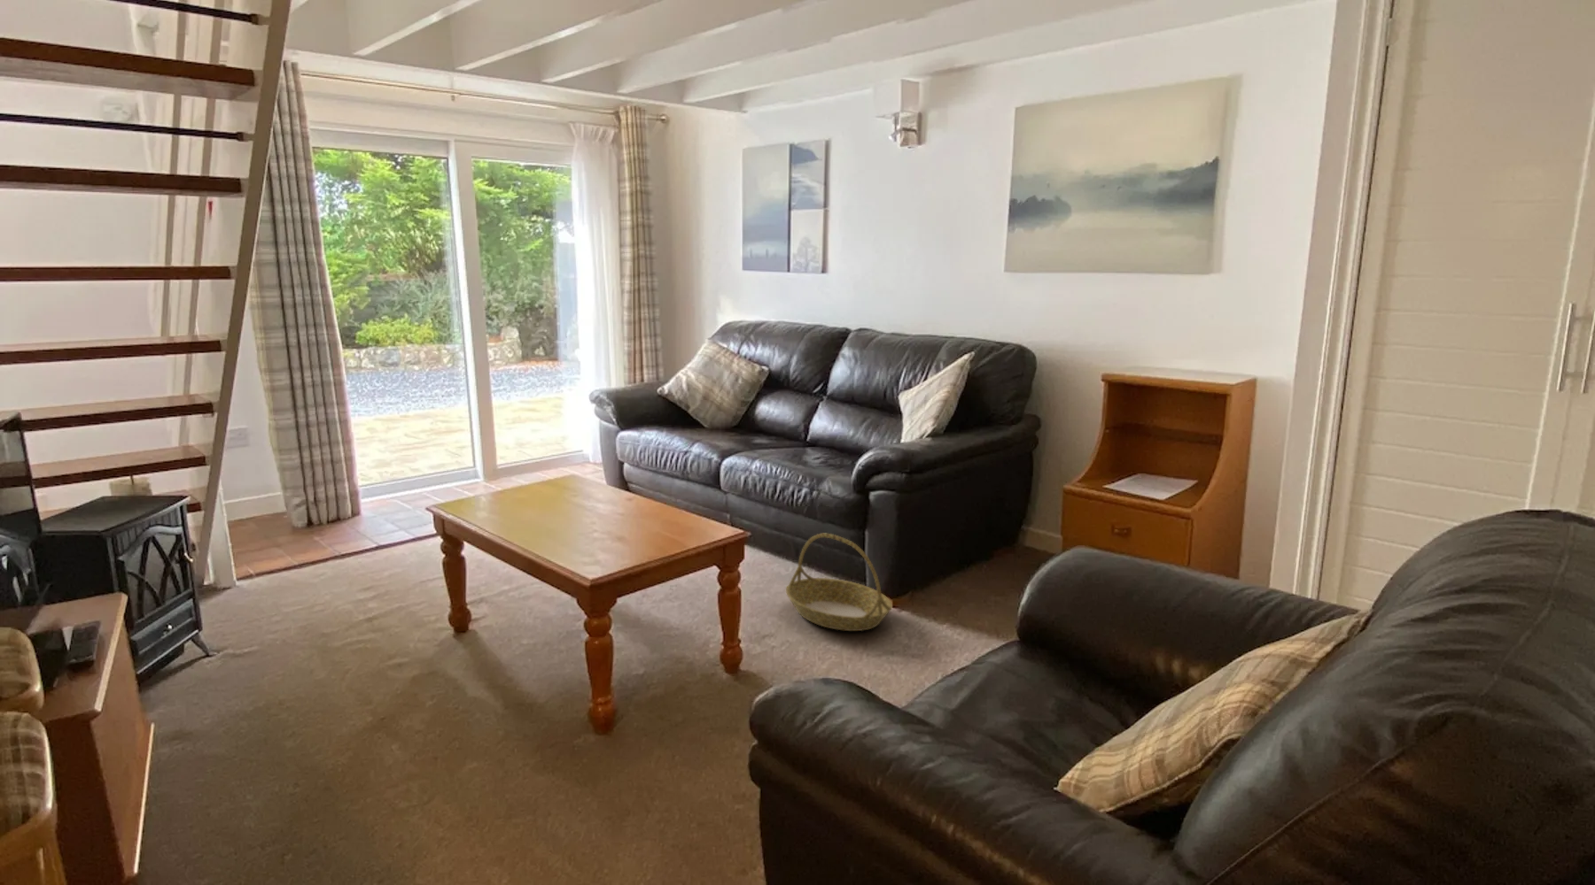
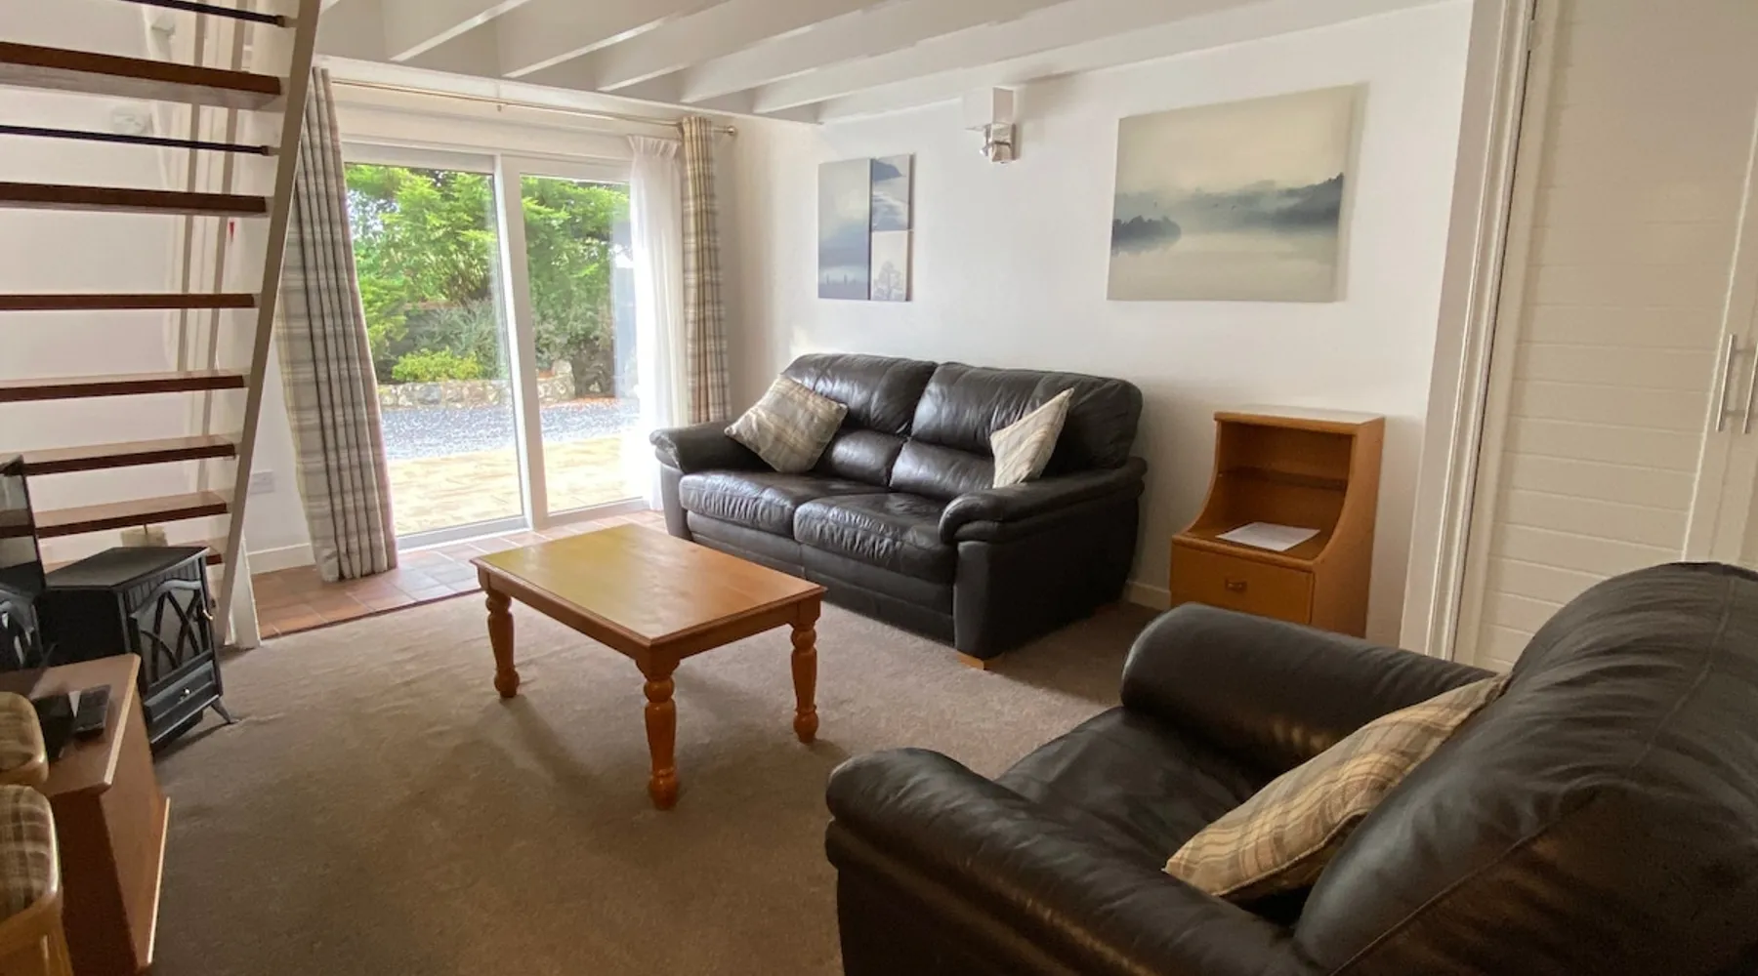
- basket (838, 580)
